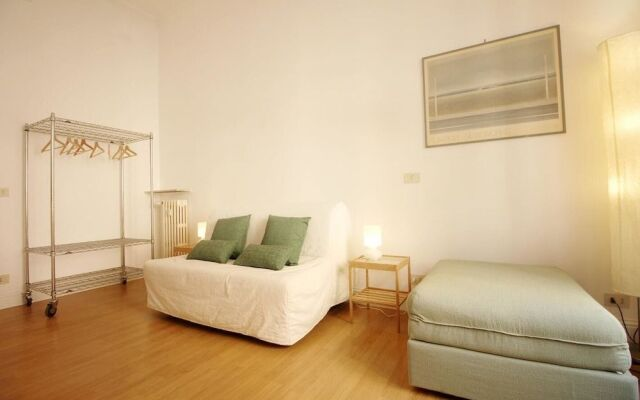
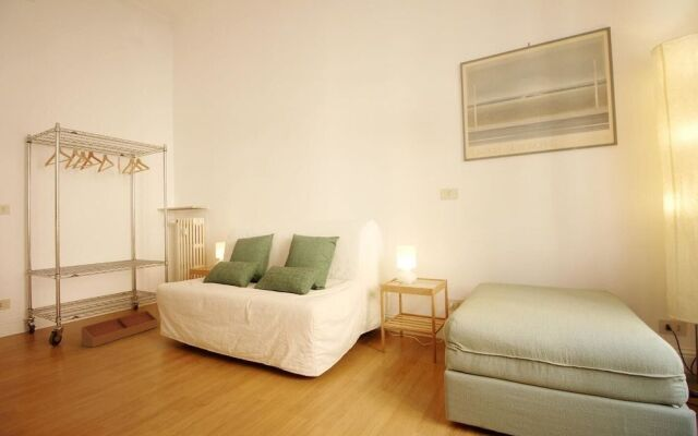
+ storage bin (122, 326)
